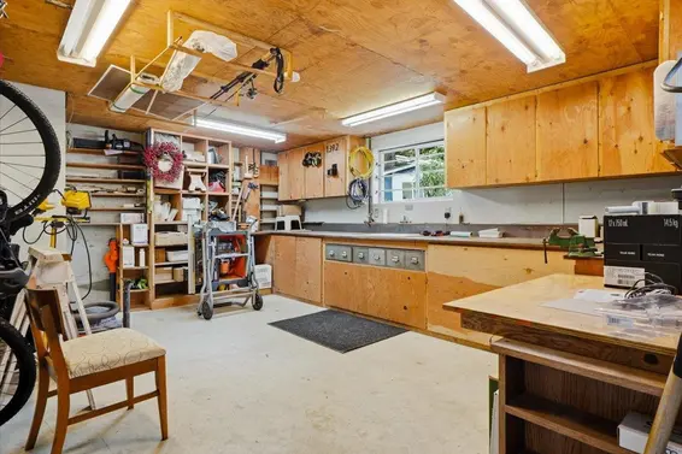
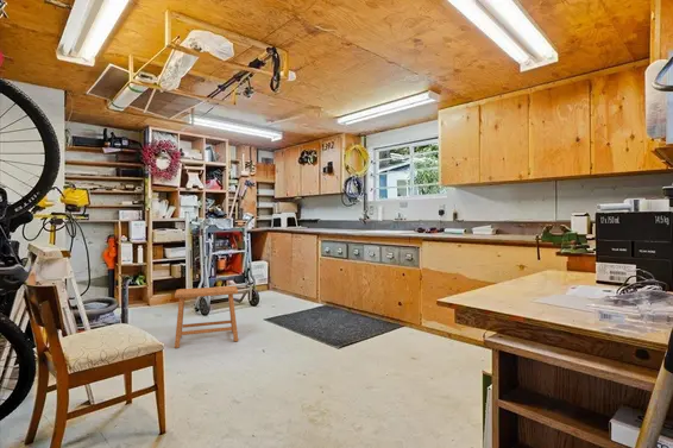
+ stool (207, 322)
